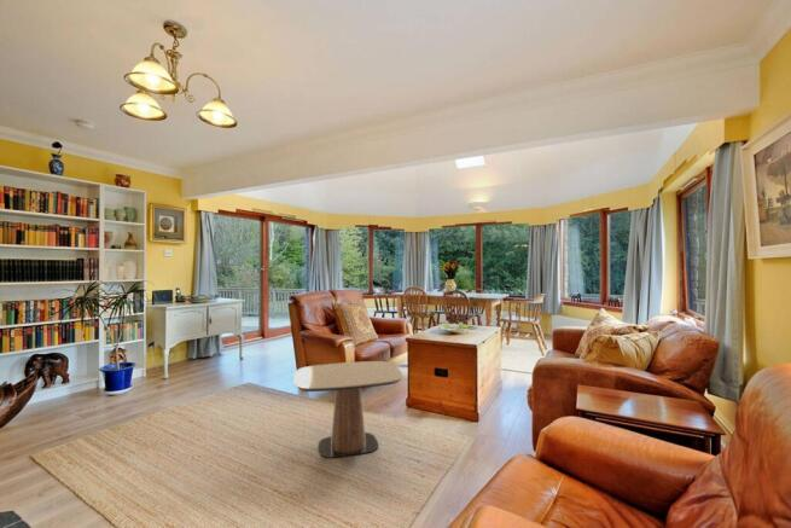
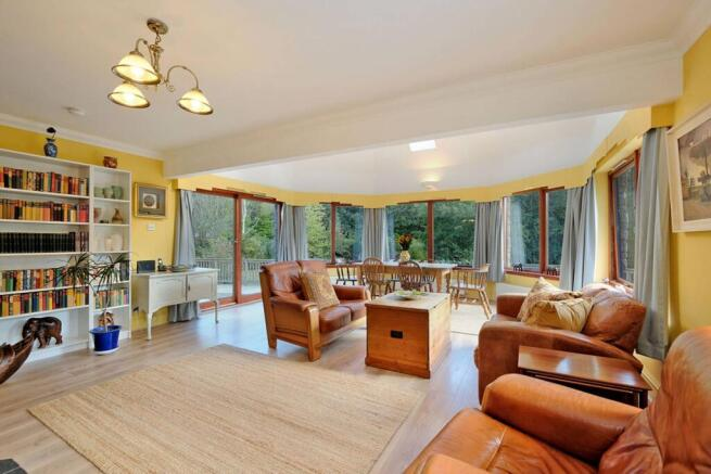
- side table (348, 408)
